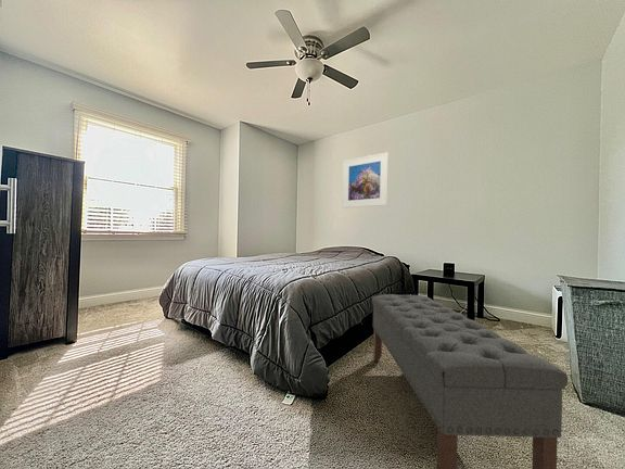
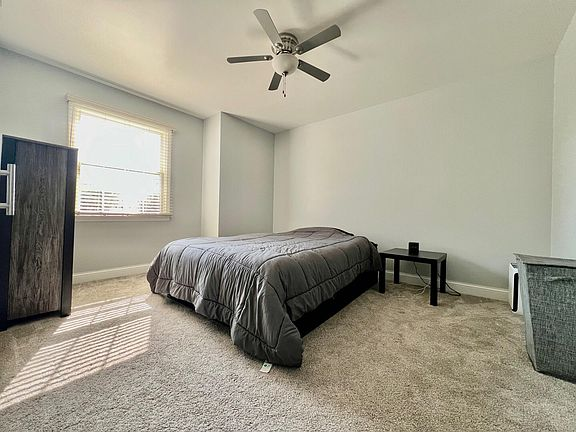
- bench (432, 360)
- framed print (363, 181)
